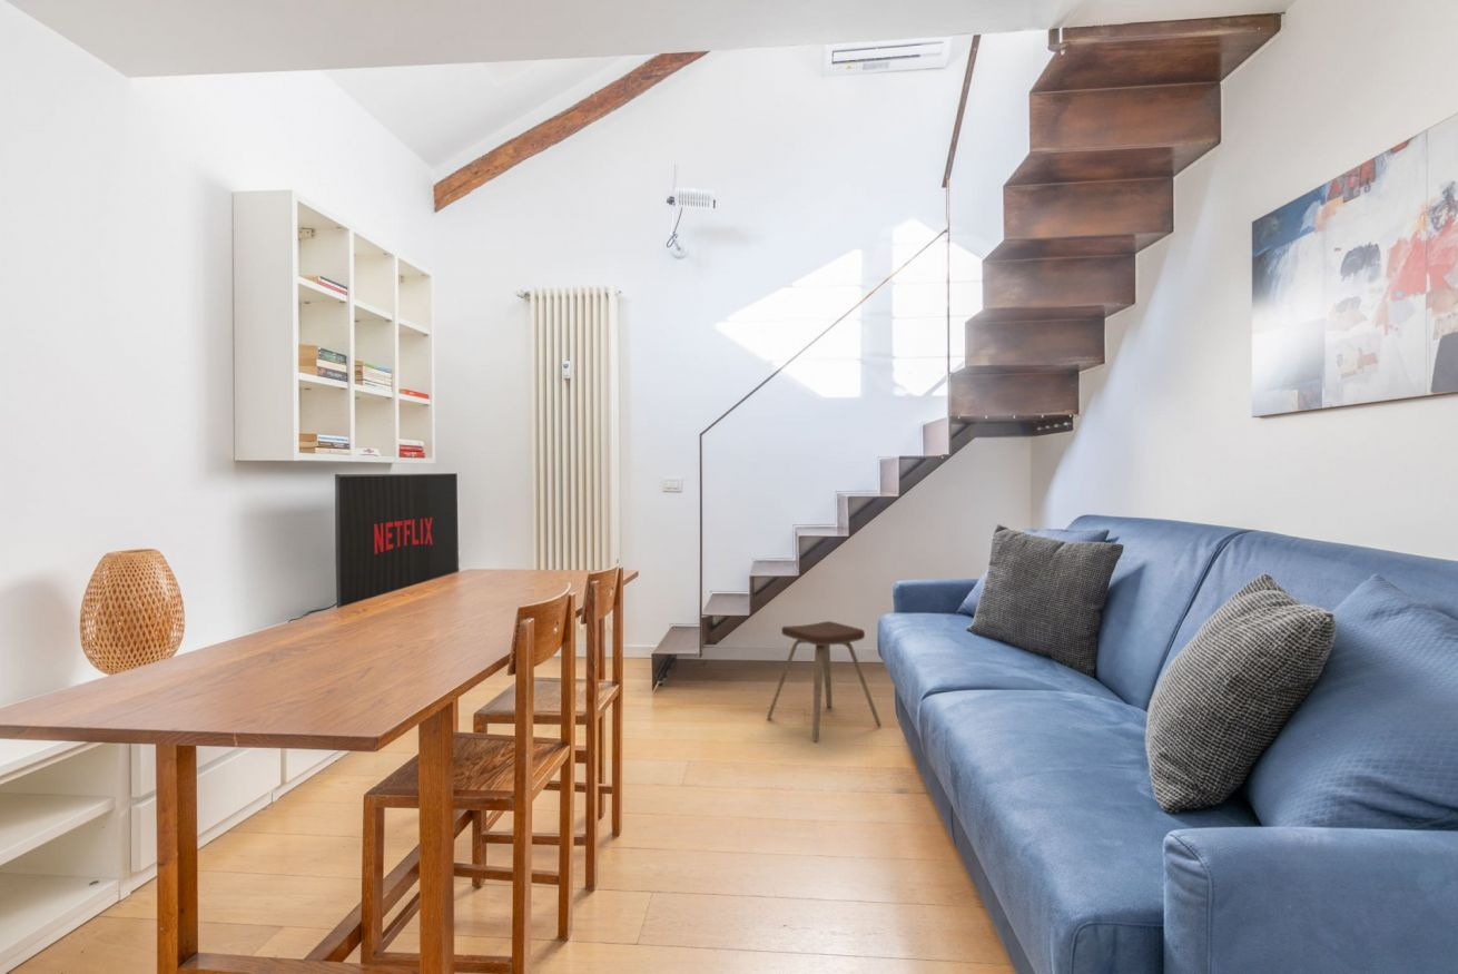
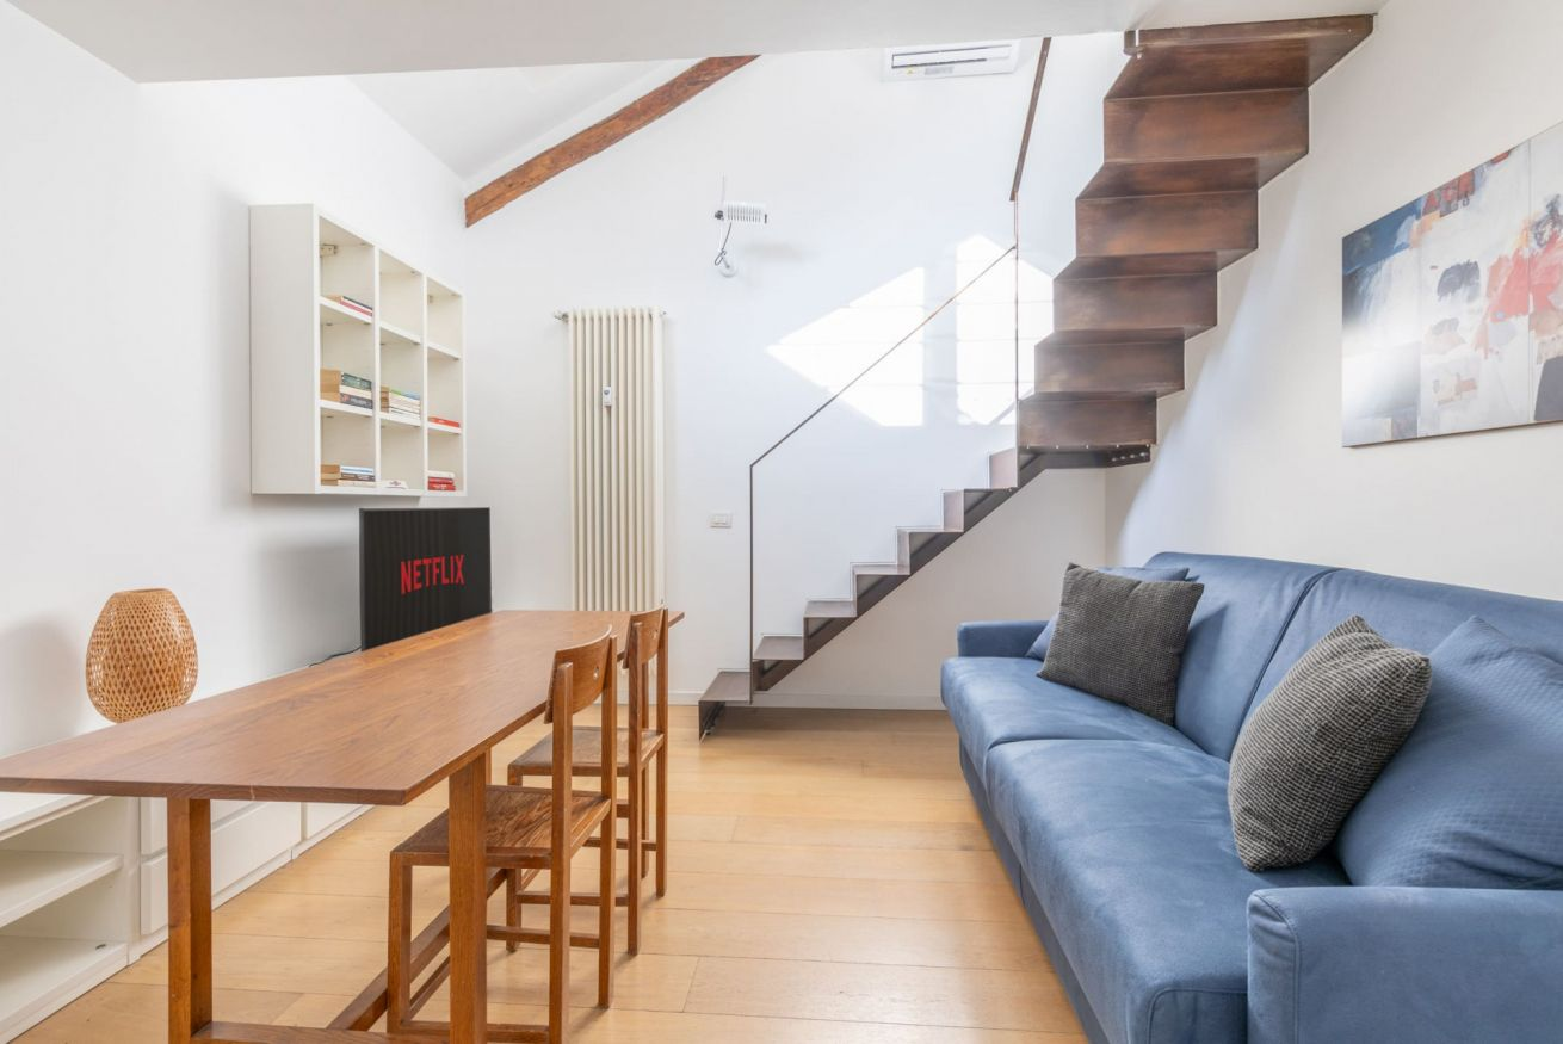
- music stool (821, 675)
